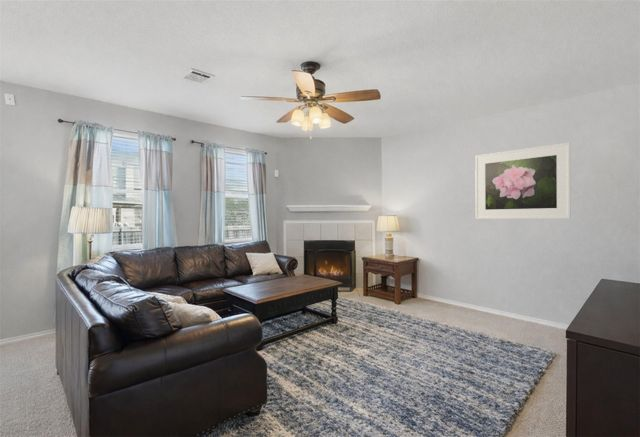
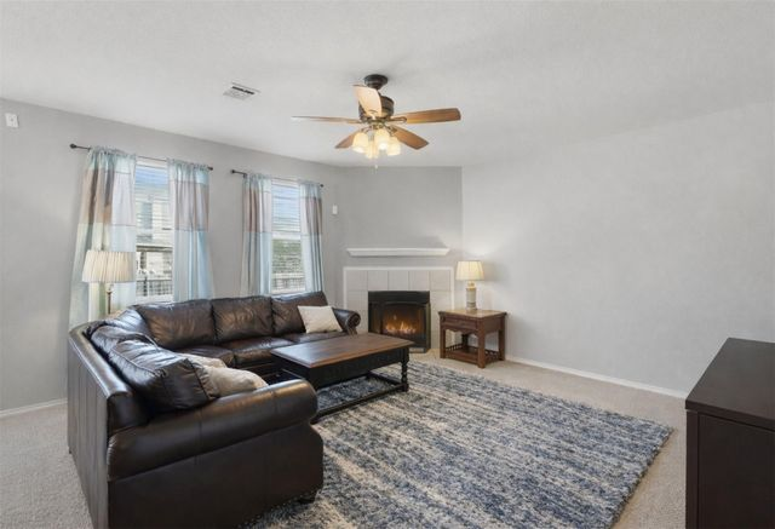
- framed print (518, 184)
